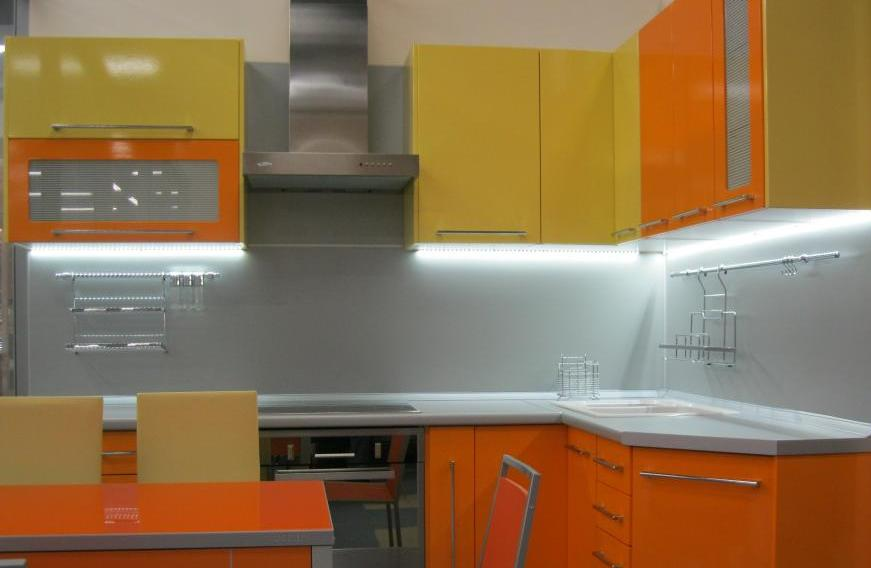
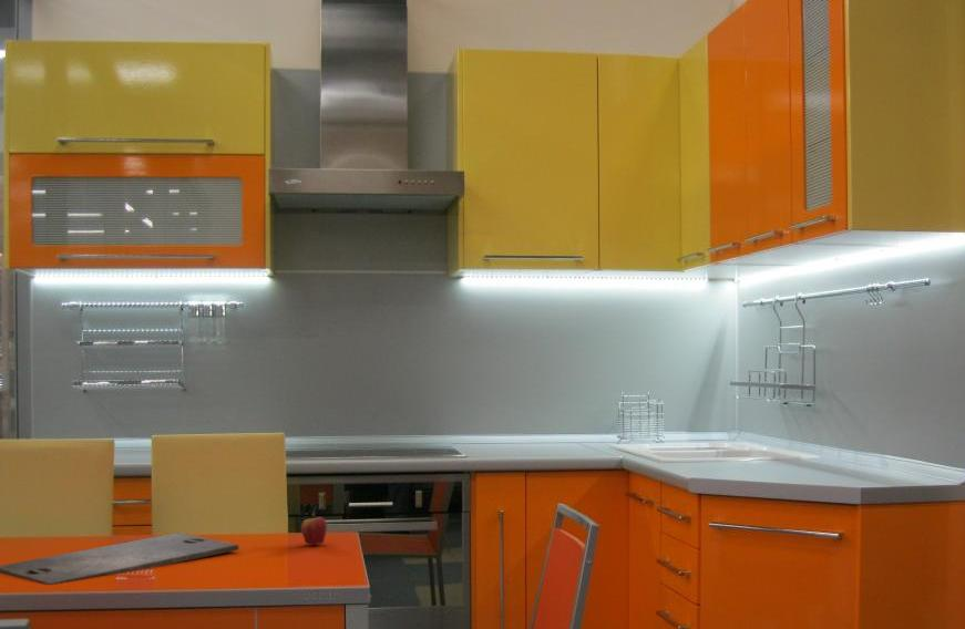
+ fruit (314, 525)
+ cutting board (121, 557)
